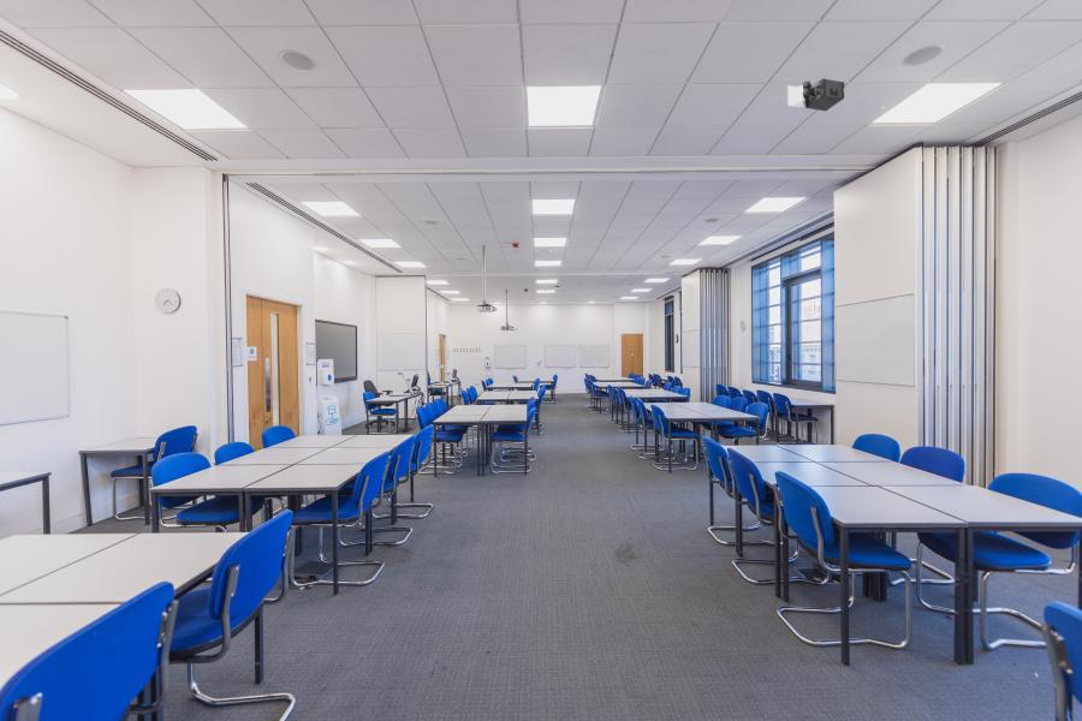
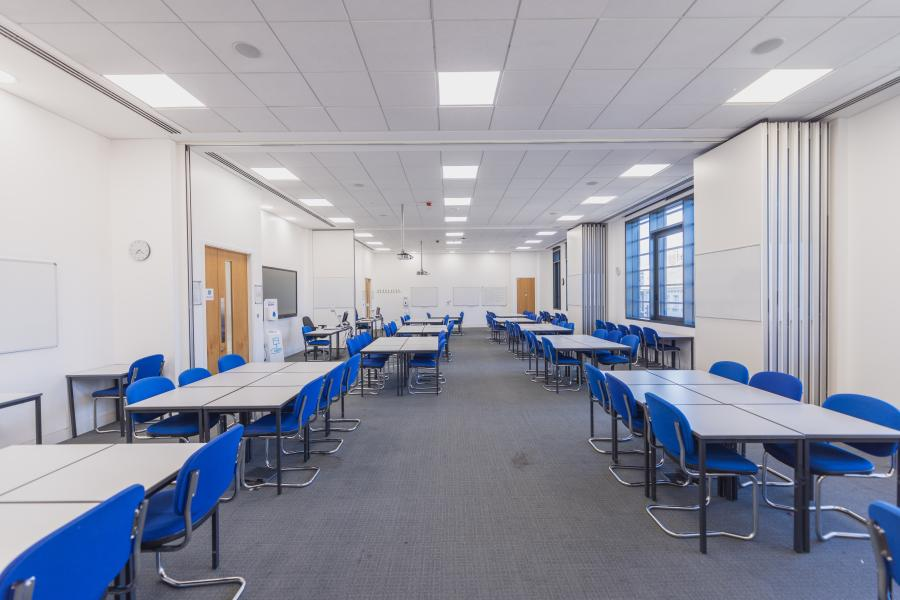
- projector (815, 95)
